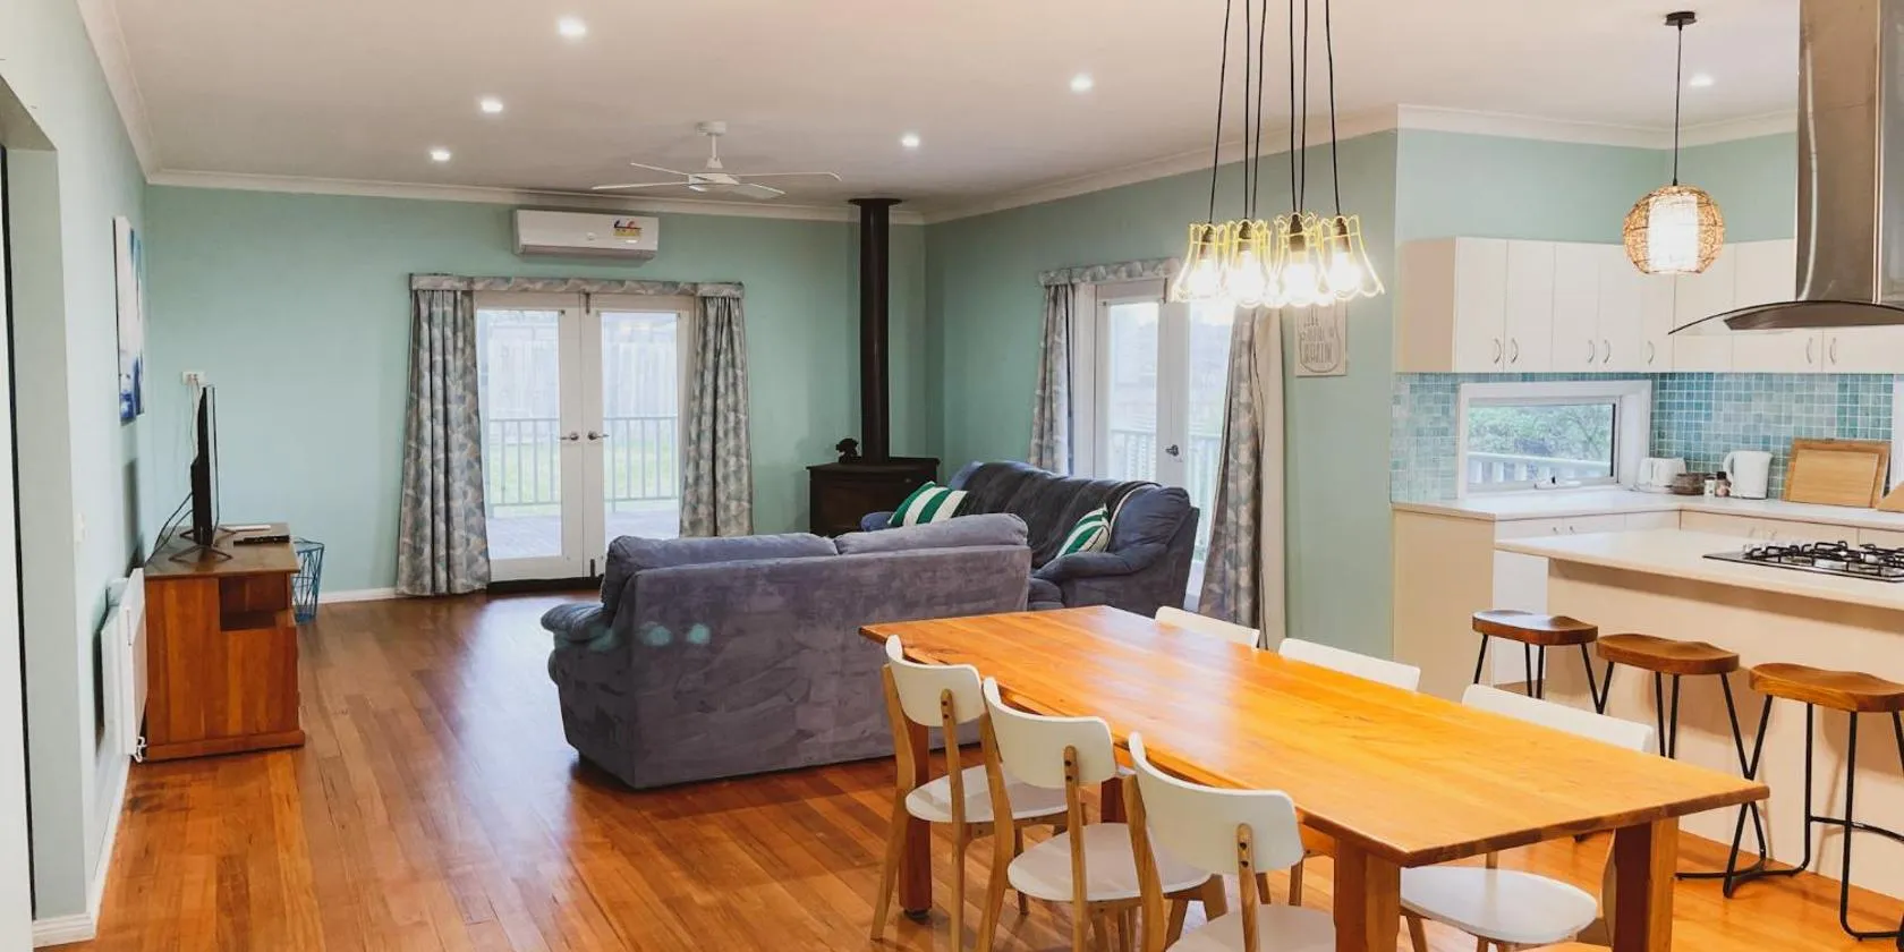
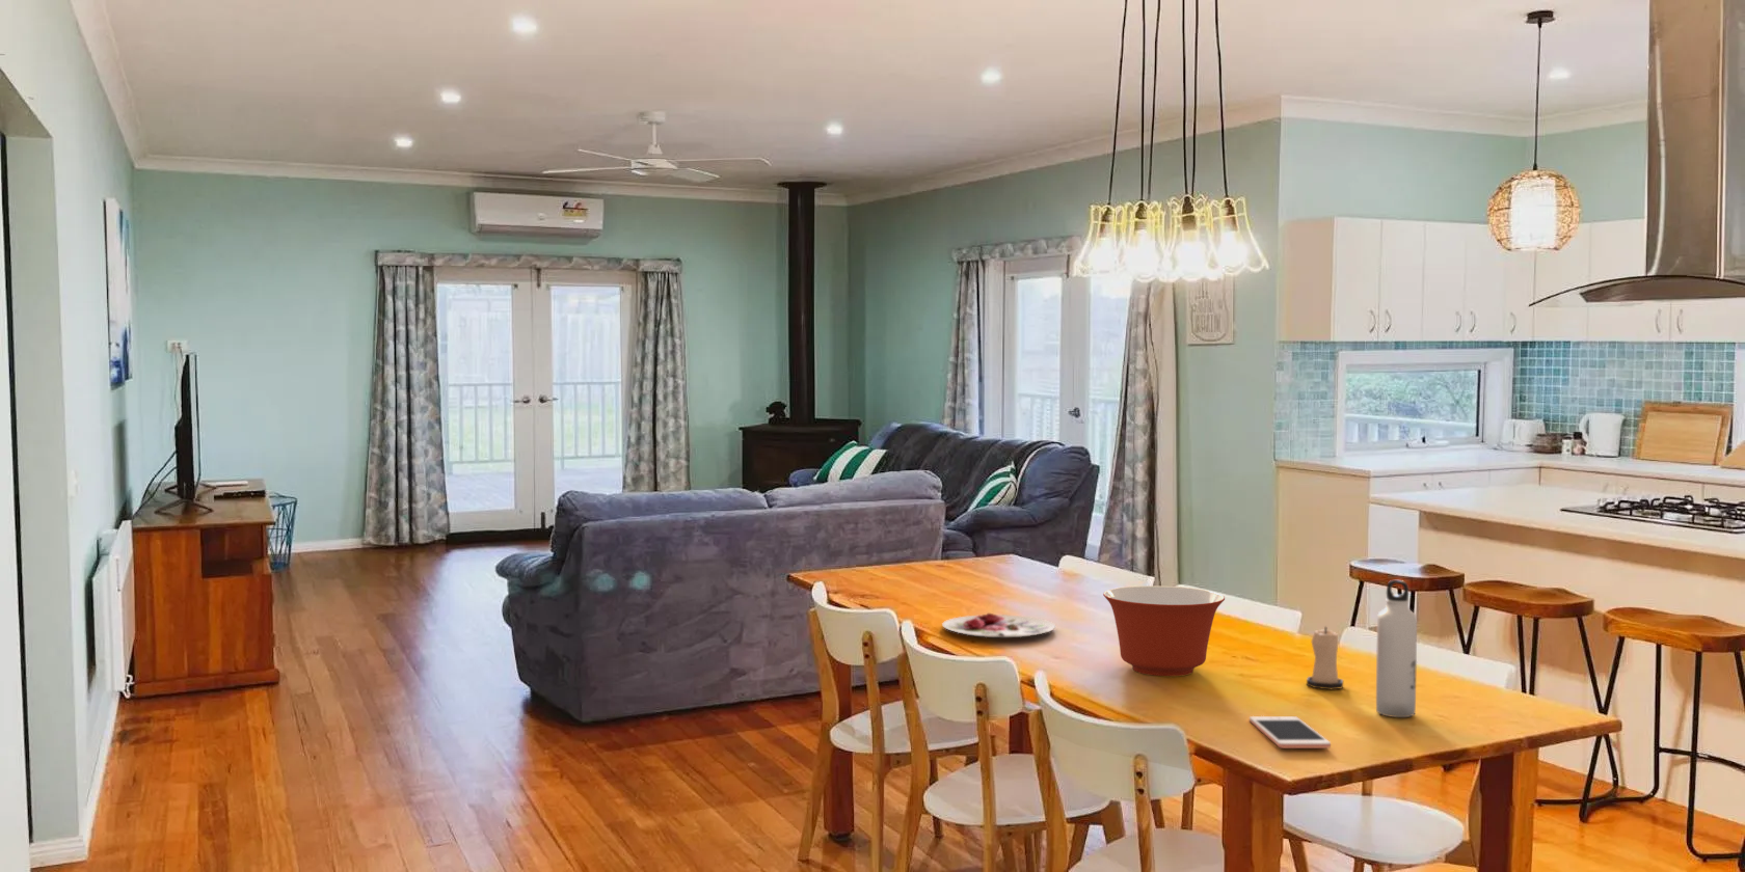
+ candle (1324, 655)
+ cell phone (1288, 731)
+ plate (998, 624)
+ water bottle (1396, 646)
+ mixing bowl (1162, 632)
